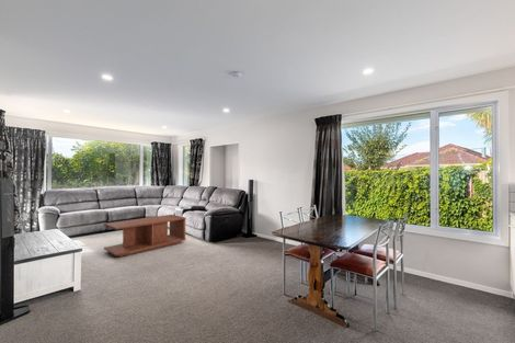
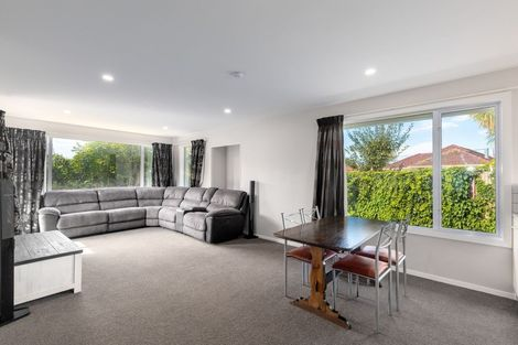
- coffee table (147, 233)
